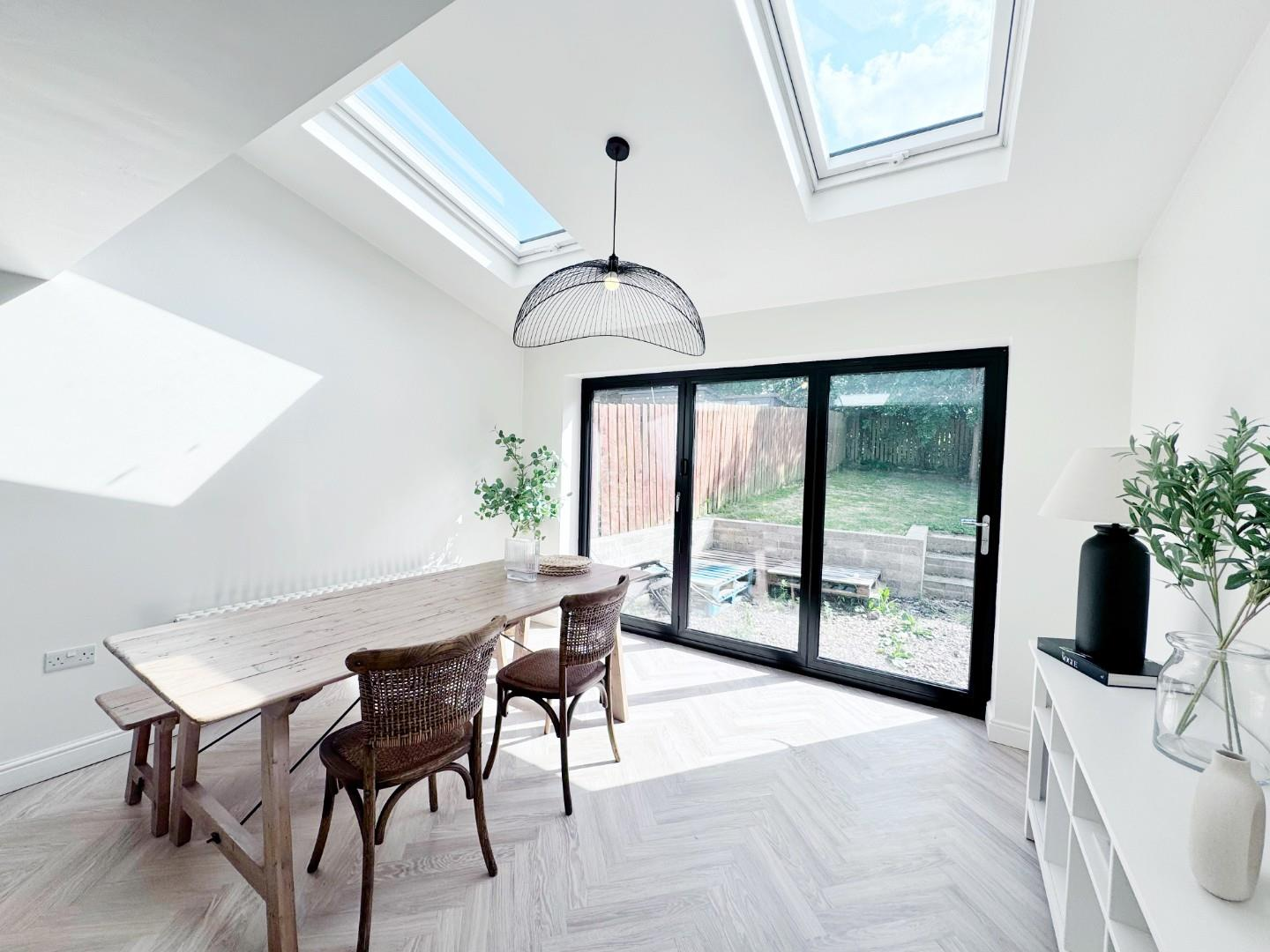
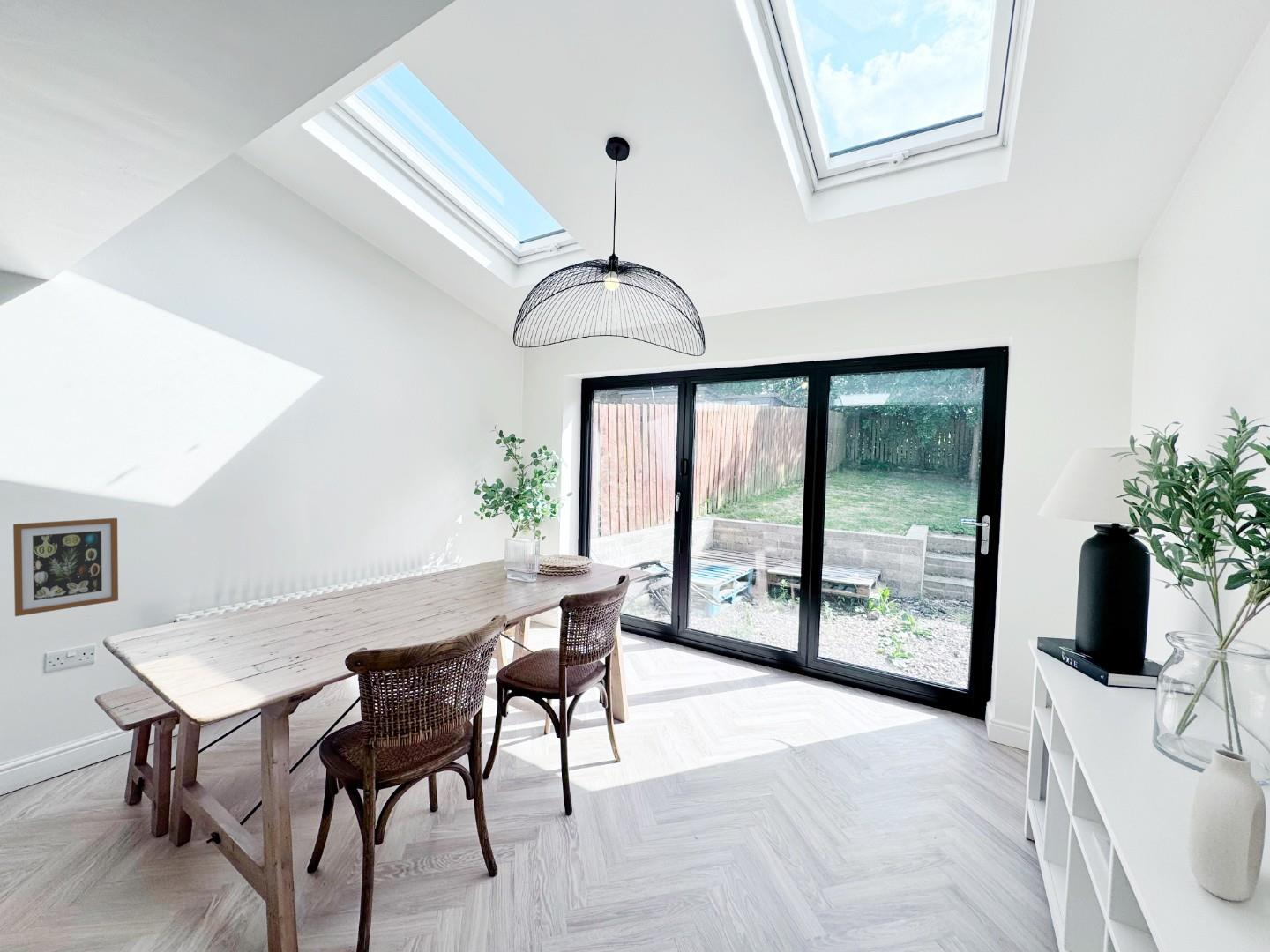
+ wall art (68, 564)
